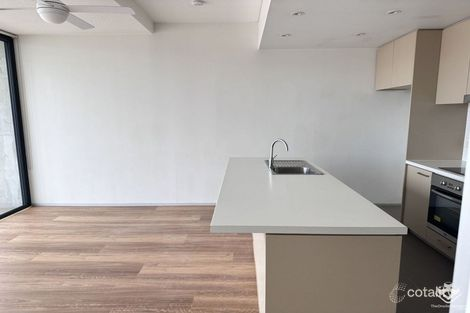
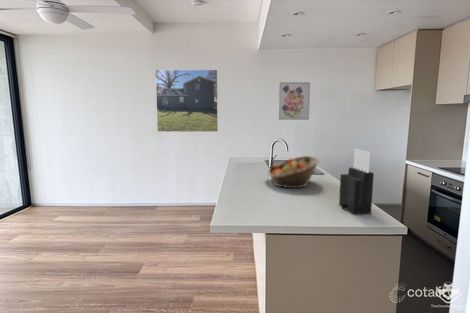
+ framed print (187, 101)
+ fruit basket (292, 170)
+ knife block (354, 180)
+ wall art (294, 101)
